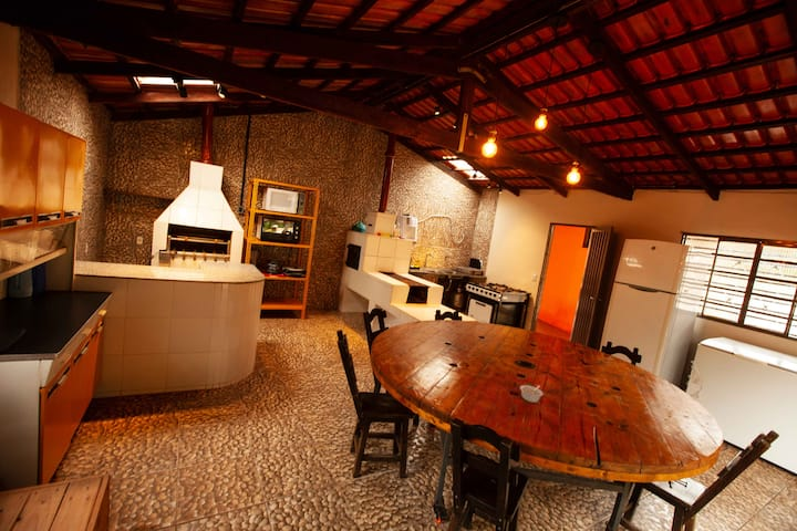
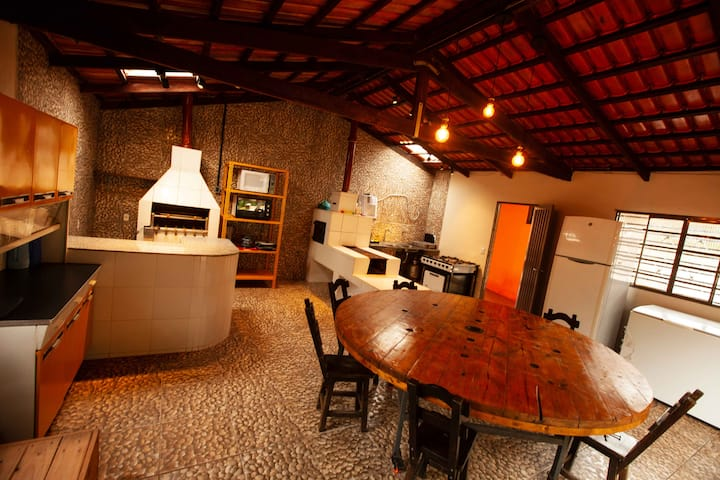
- legume (530, 393)
